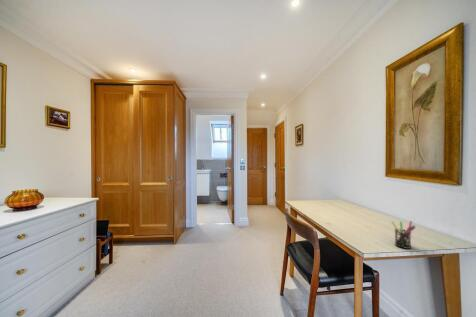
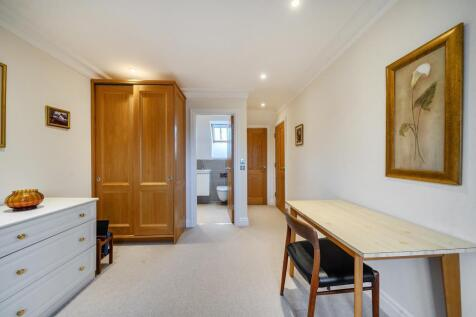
- pen holder (403, 233)
